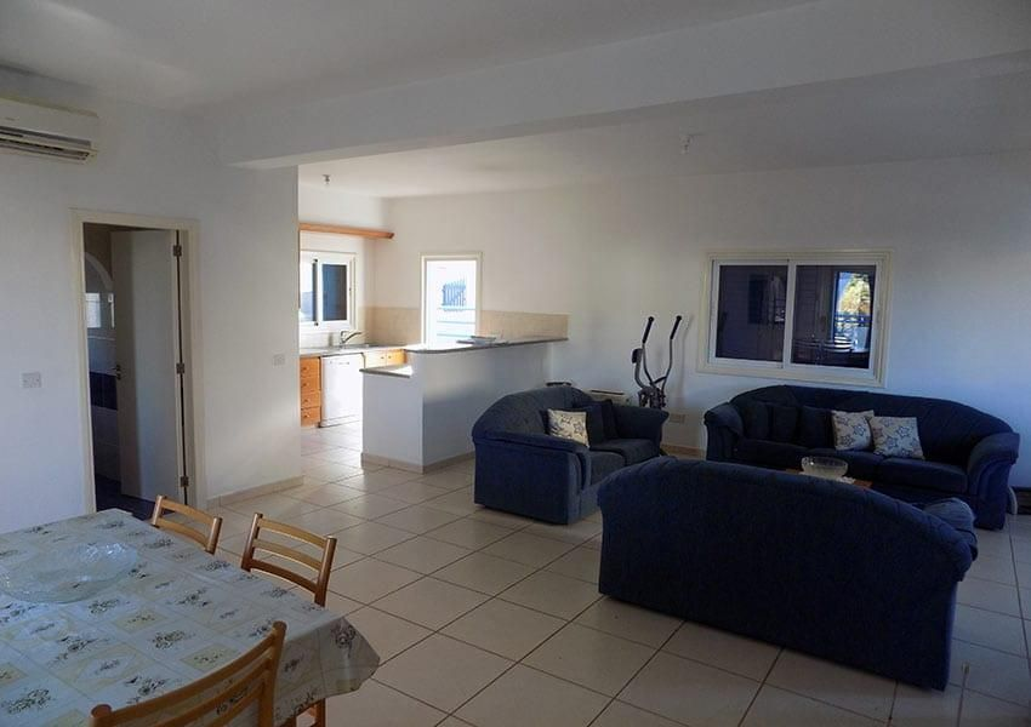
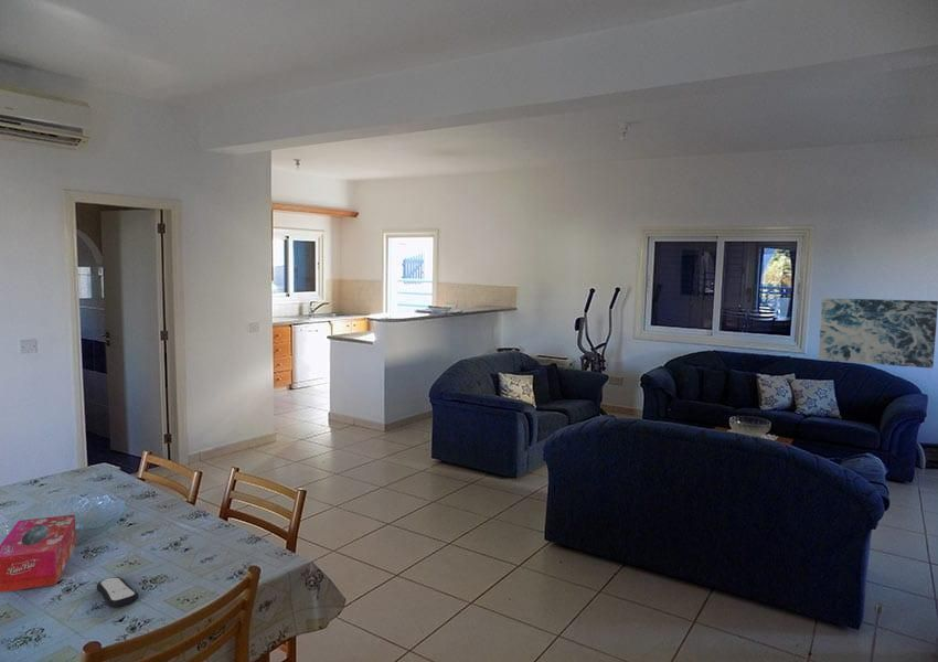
+ tissue box (35, 551)
+ remote control (116, 590)
+ wall art (875, 331)
